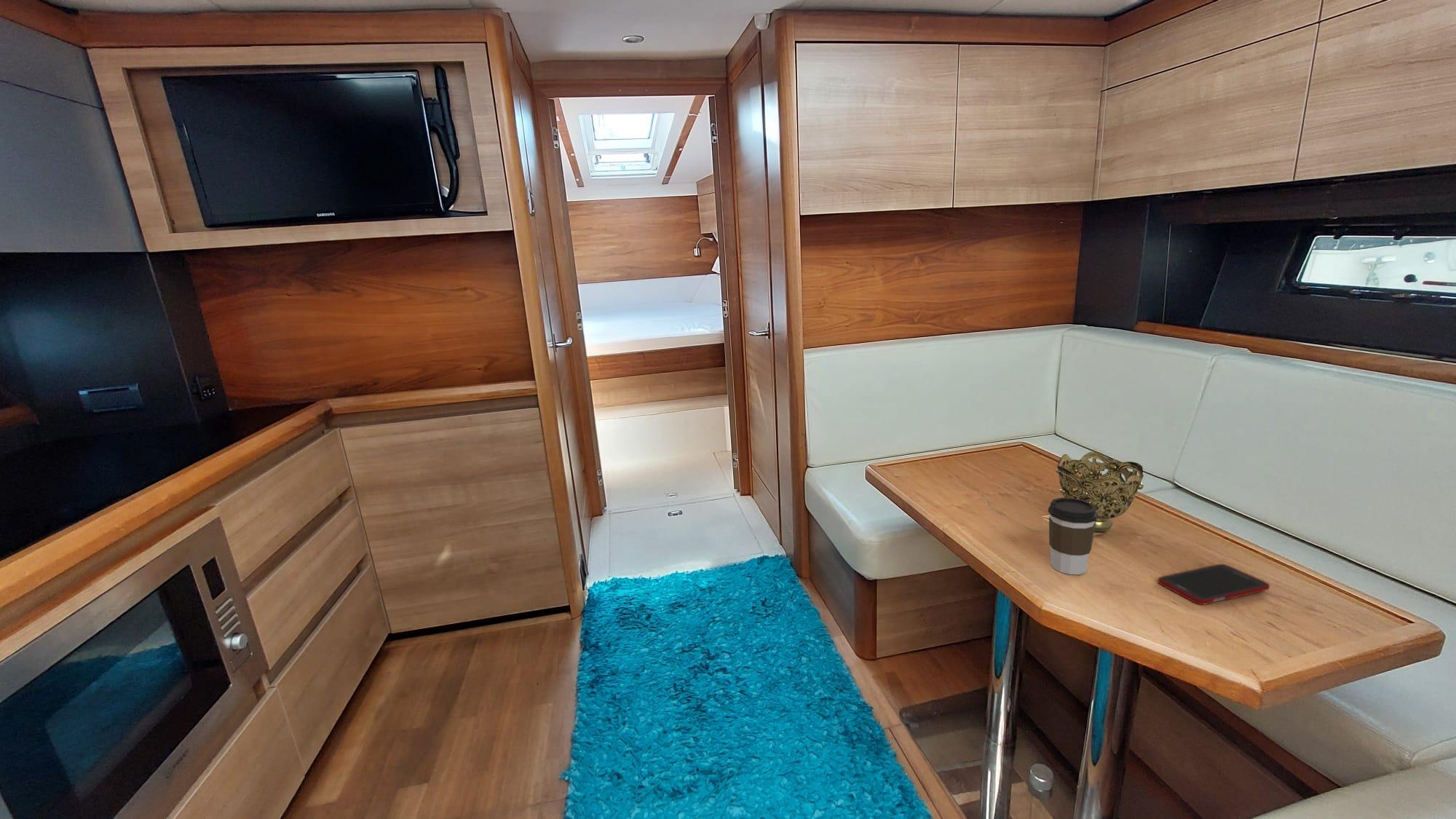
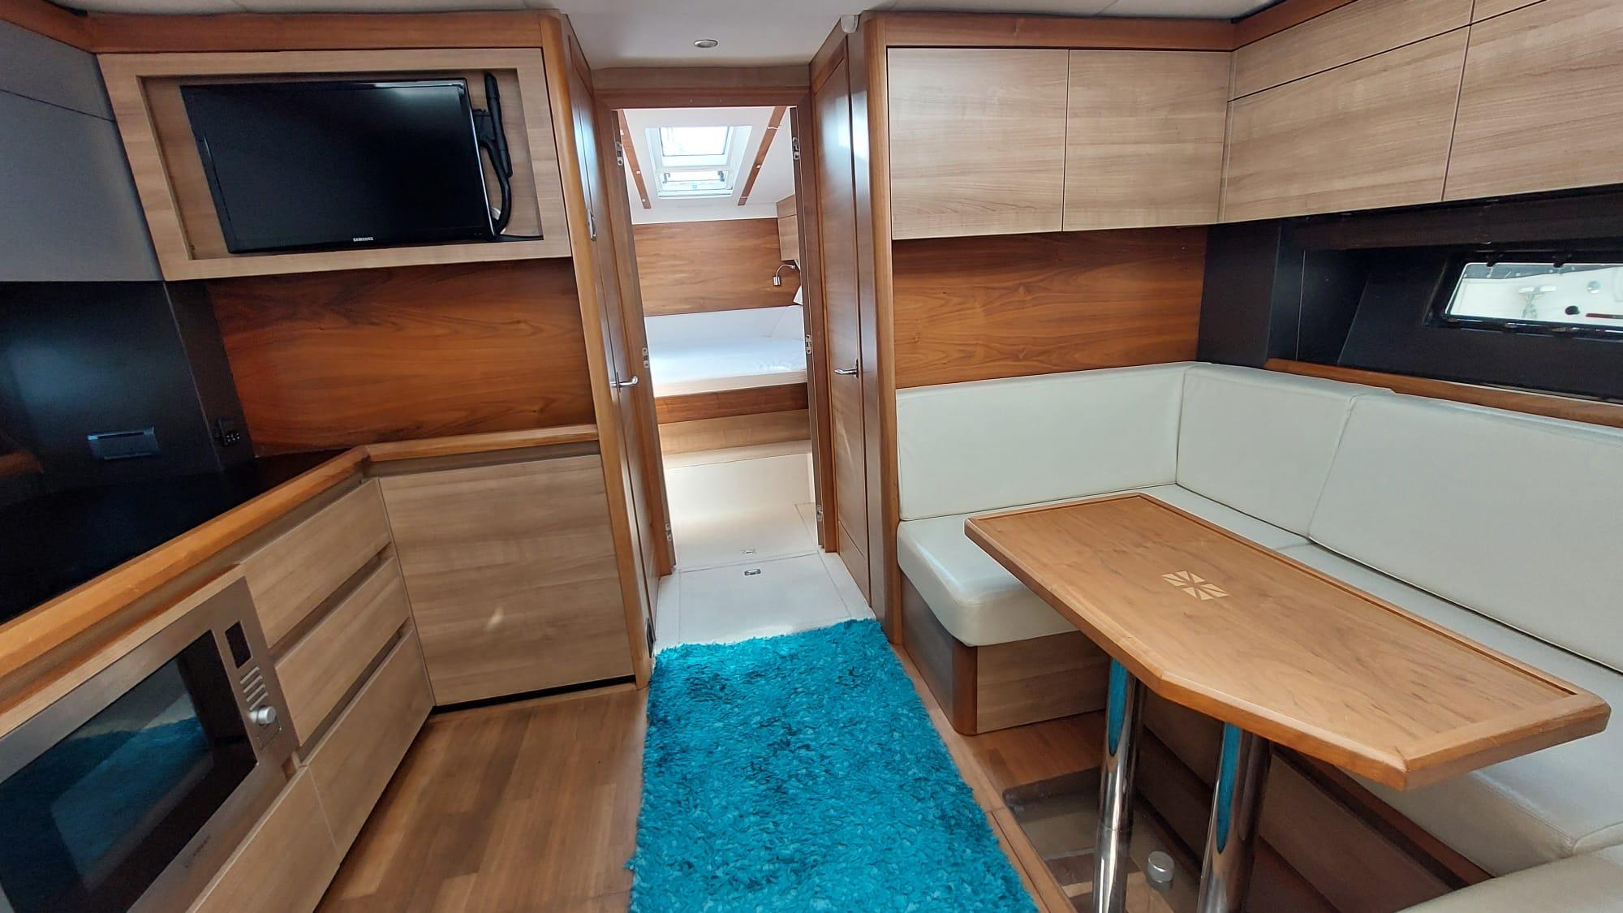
- coffee cup (1070, 536)
- decorative bowl (1096, 495)
- cell phone (1212, 583)
